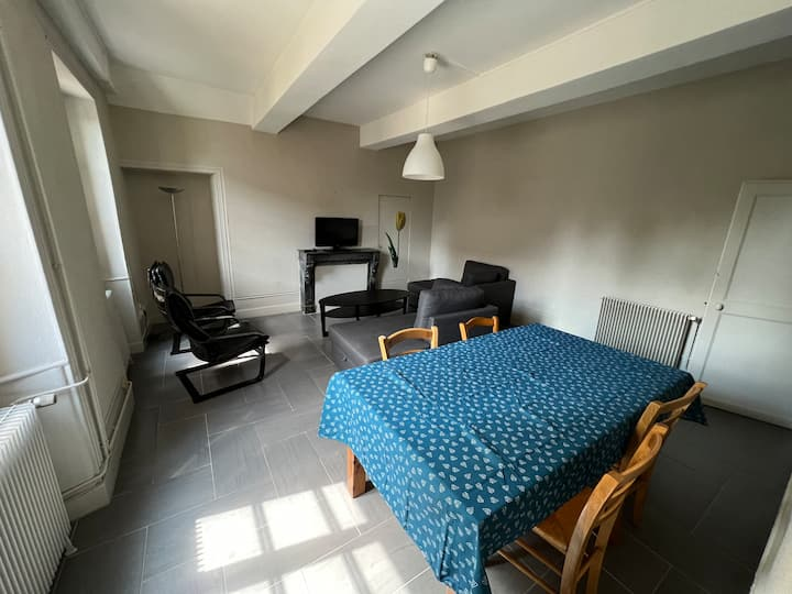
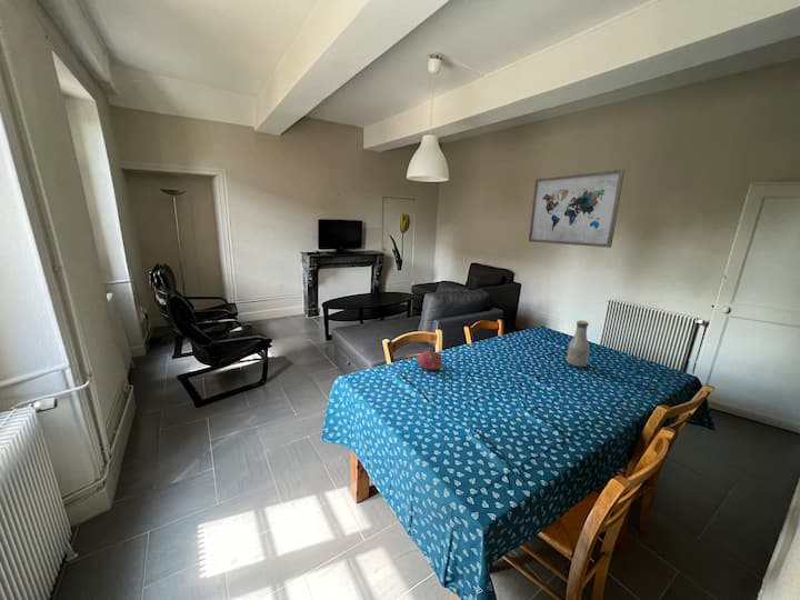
+ wall art (570, 210)
+ fruit (429, 359)
+ bottle (579, 343)
